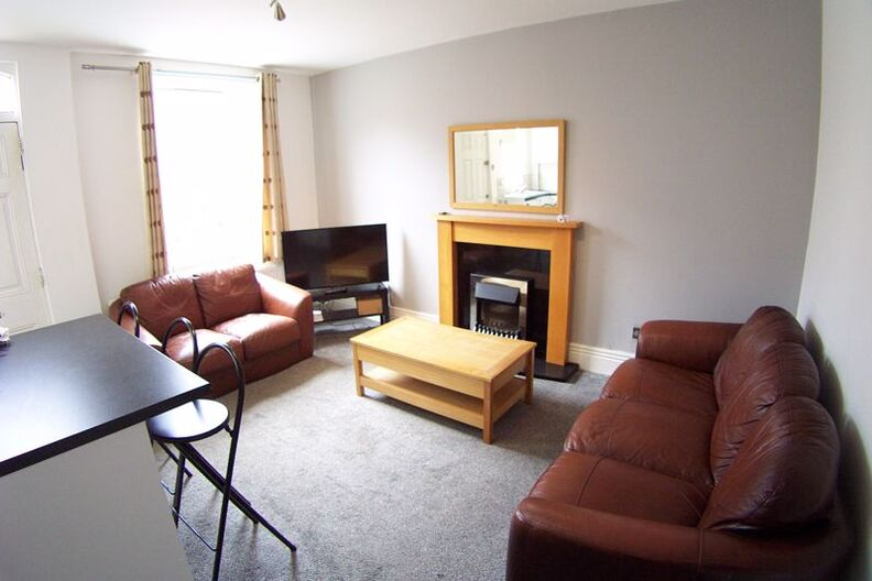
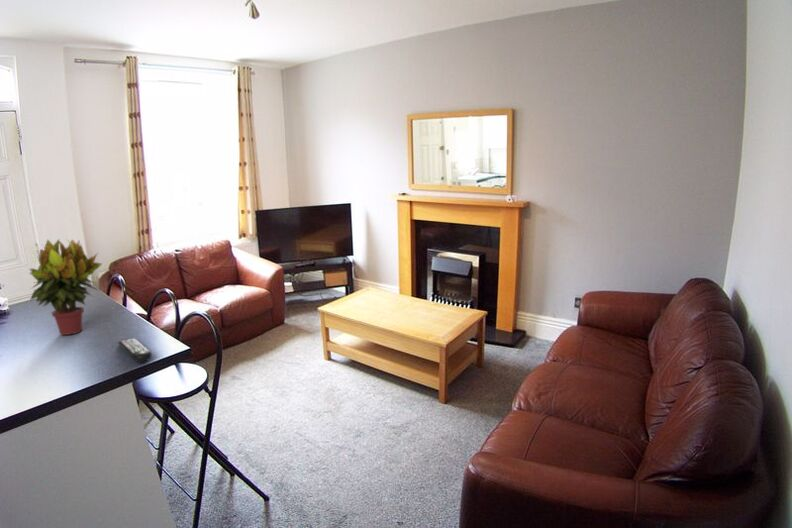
+ remote control (134, 349)
+ potted plant (63, 286)
